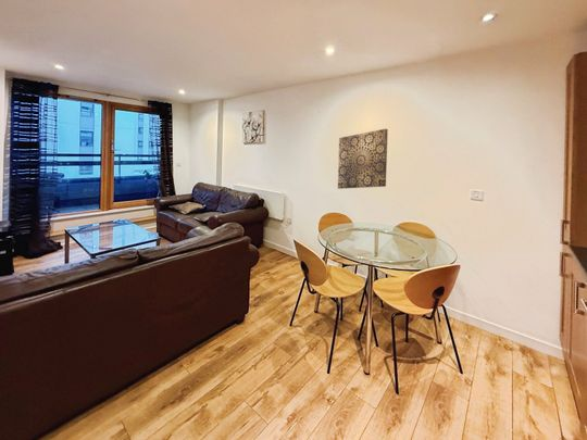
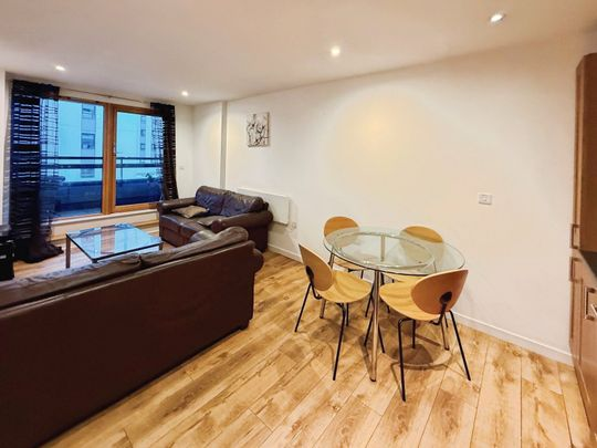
- wall art (361, 161)
